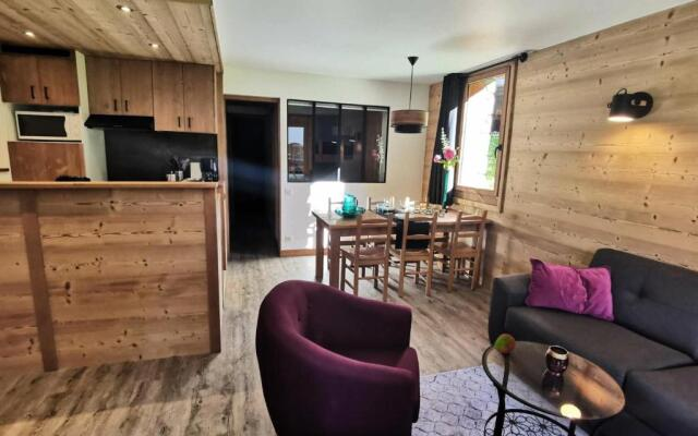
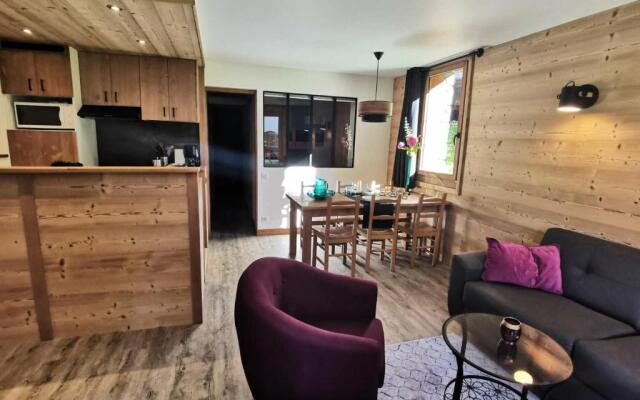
- fruit (505, 343)
